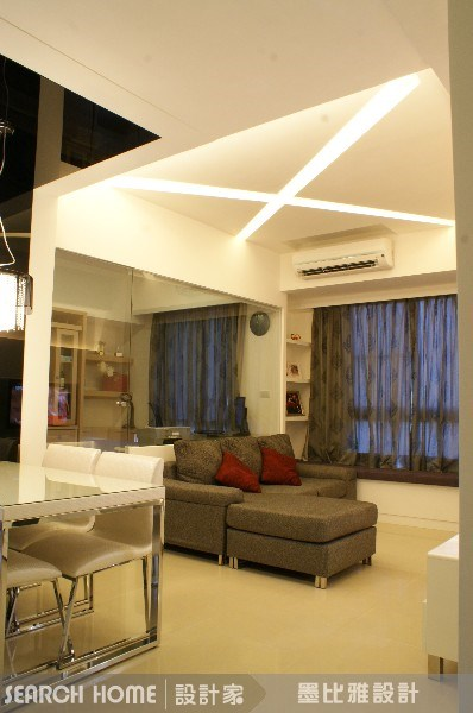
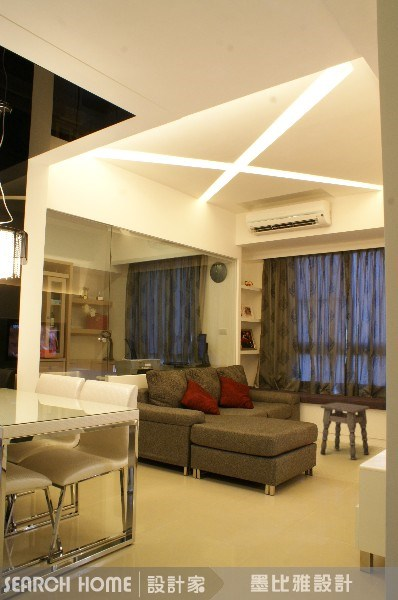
+ side table (340, 430)
